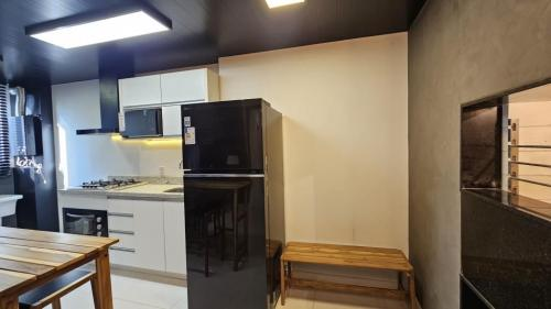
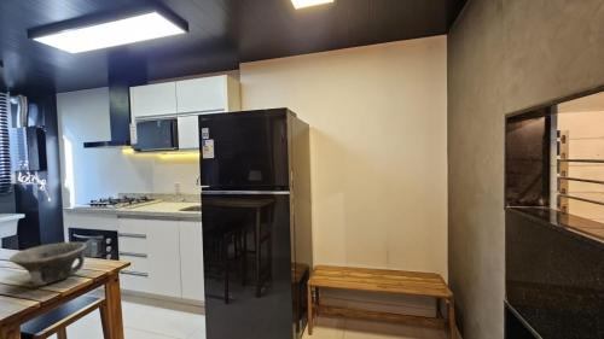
+ bowl (51, 264)
